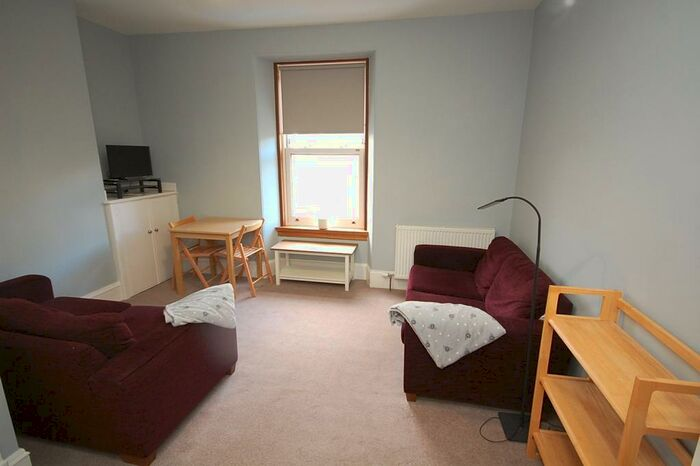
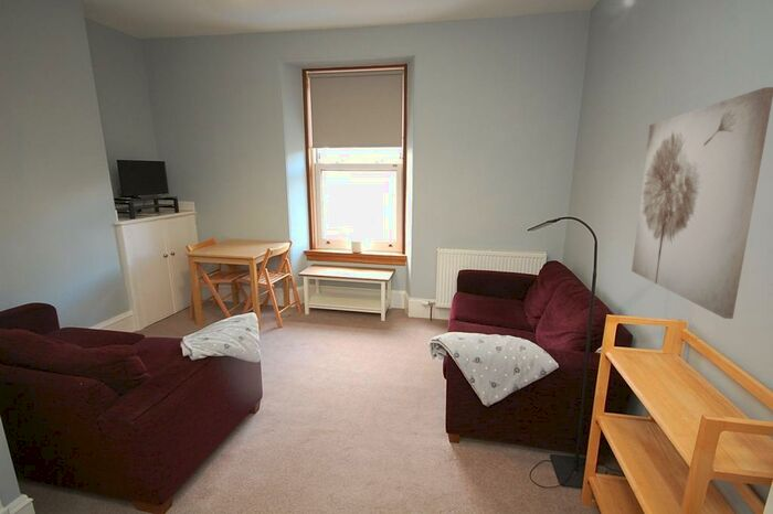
+ wall art (684, 204)
